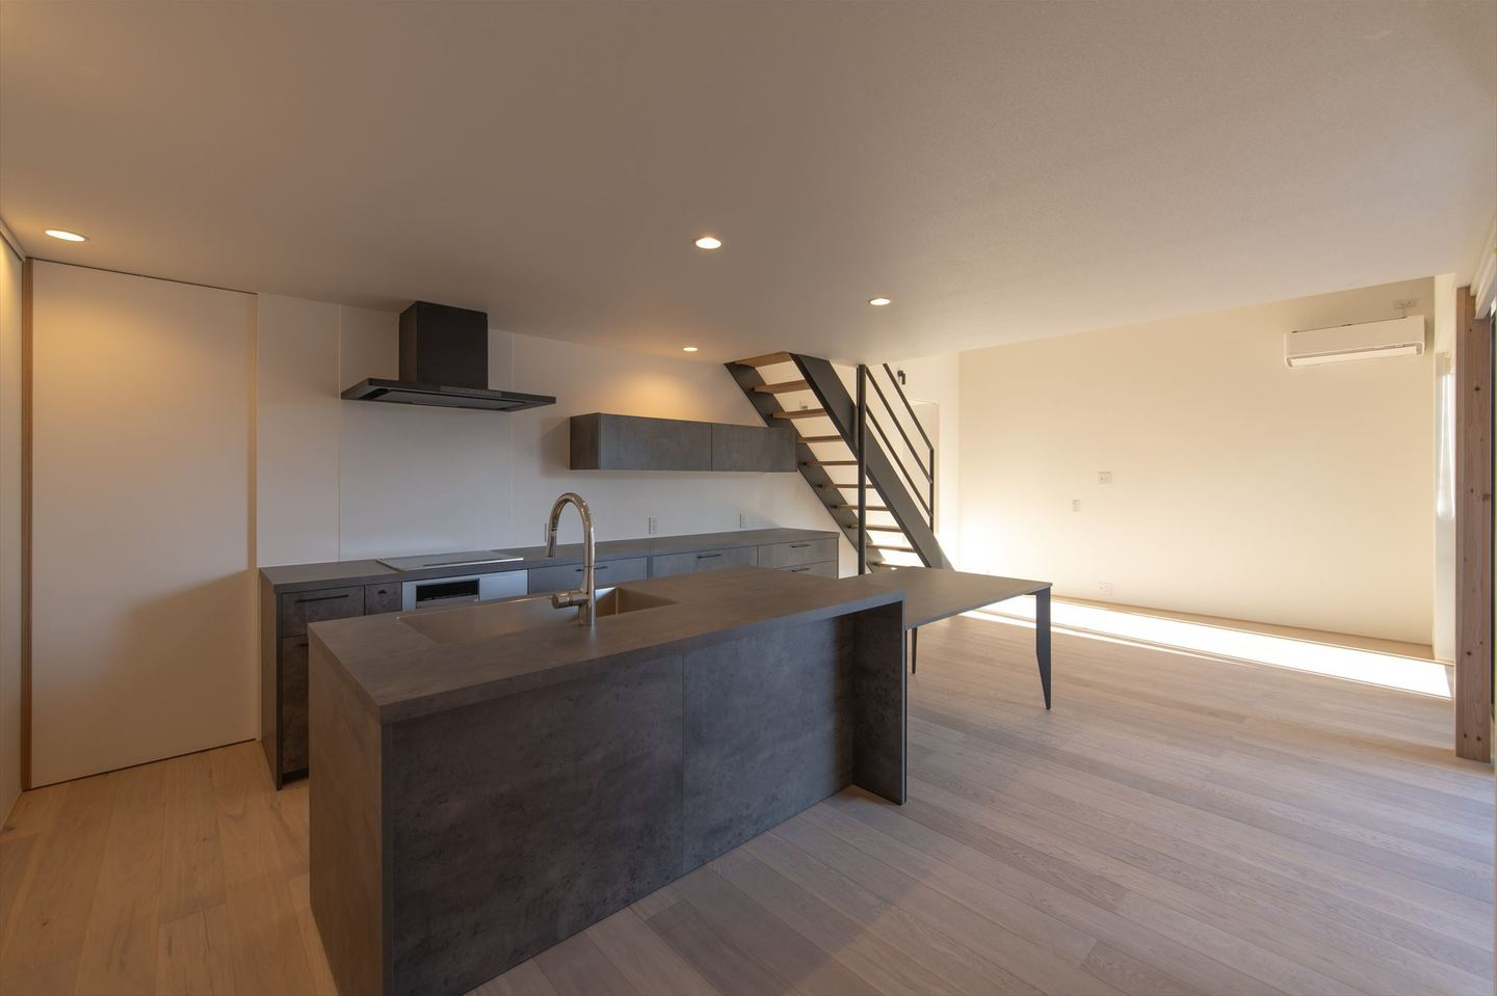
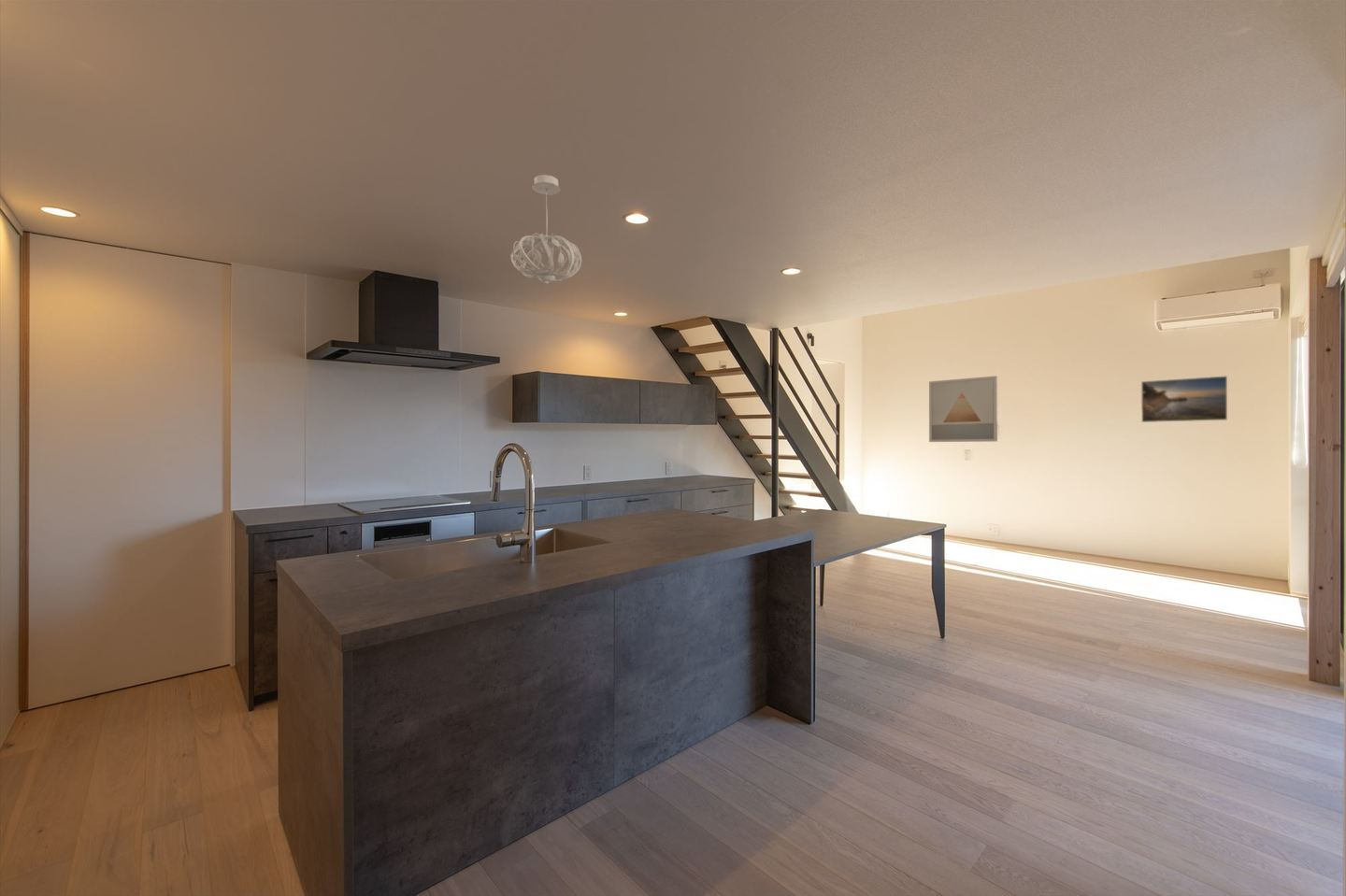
+ wall art (962, 410)
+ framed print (1182, 400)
+ pendant light (546, 232)
